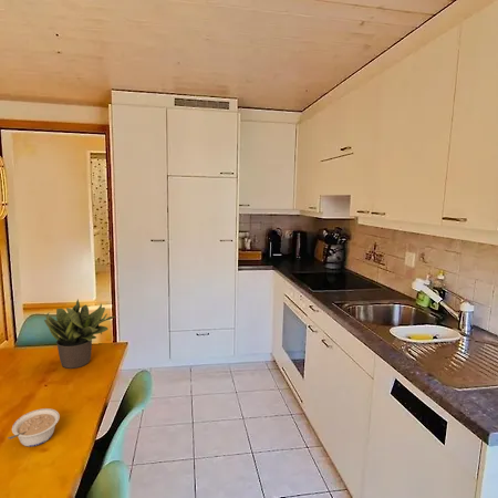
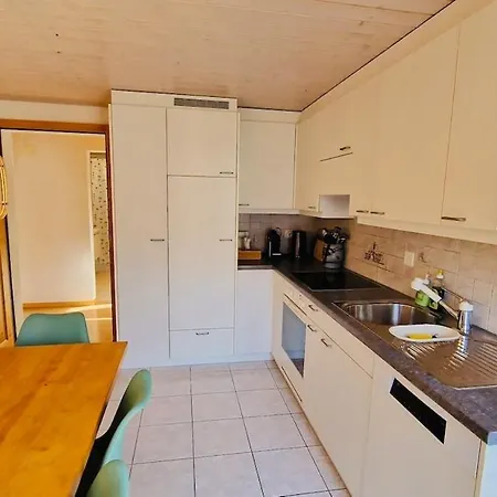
- legume (35, 428)
- potted plant (82, 332)
